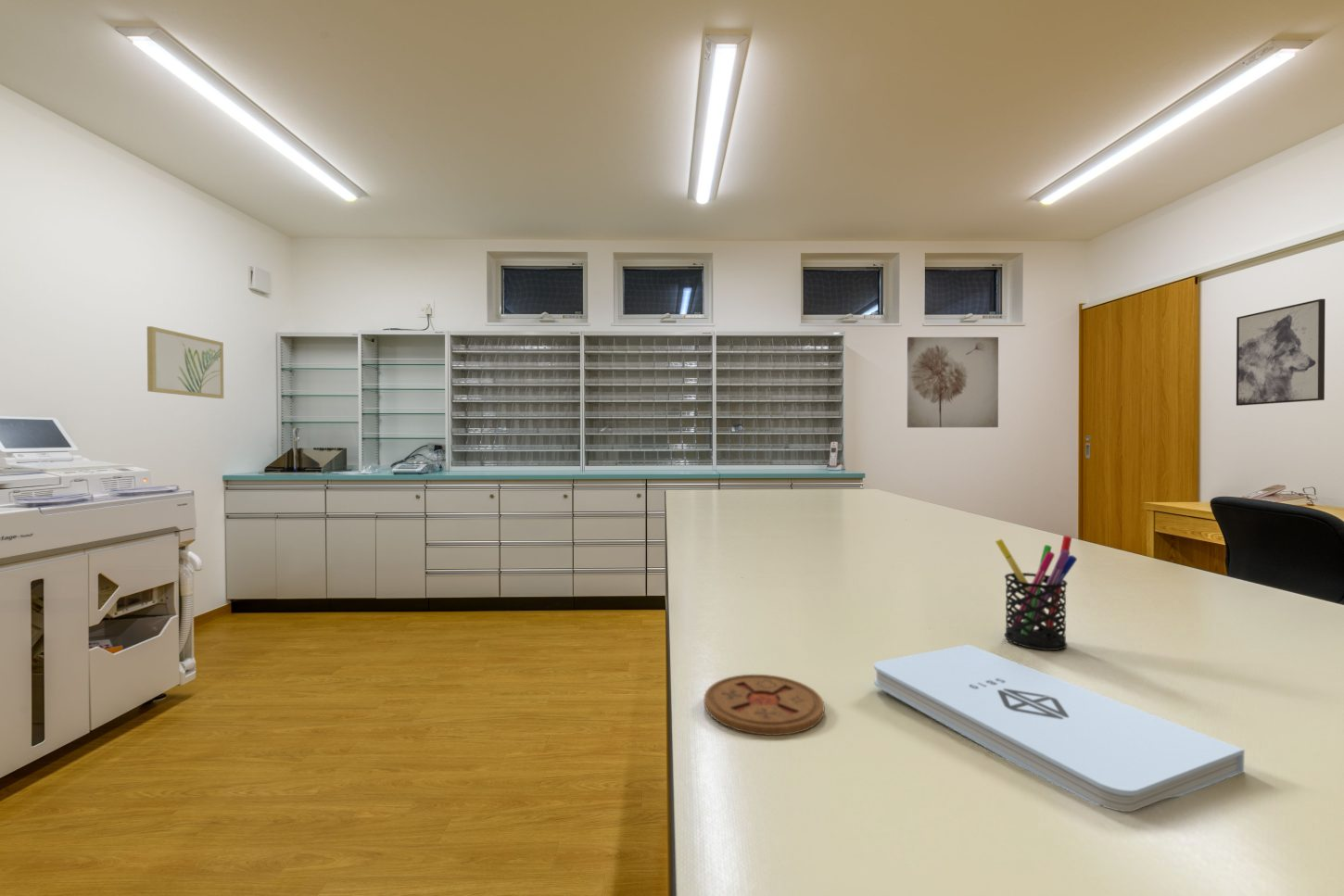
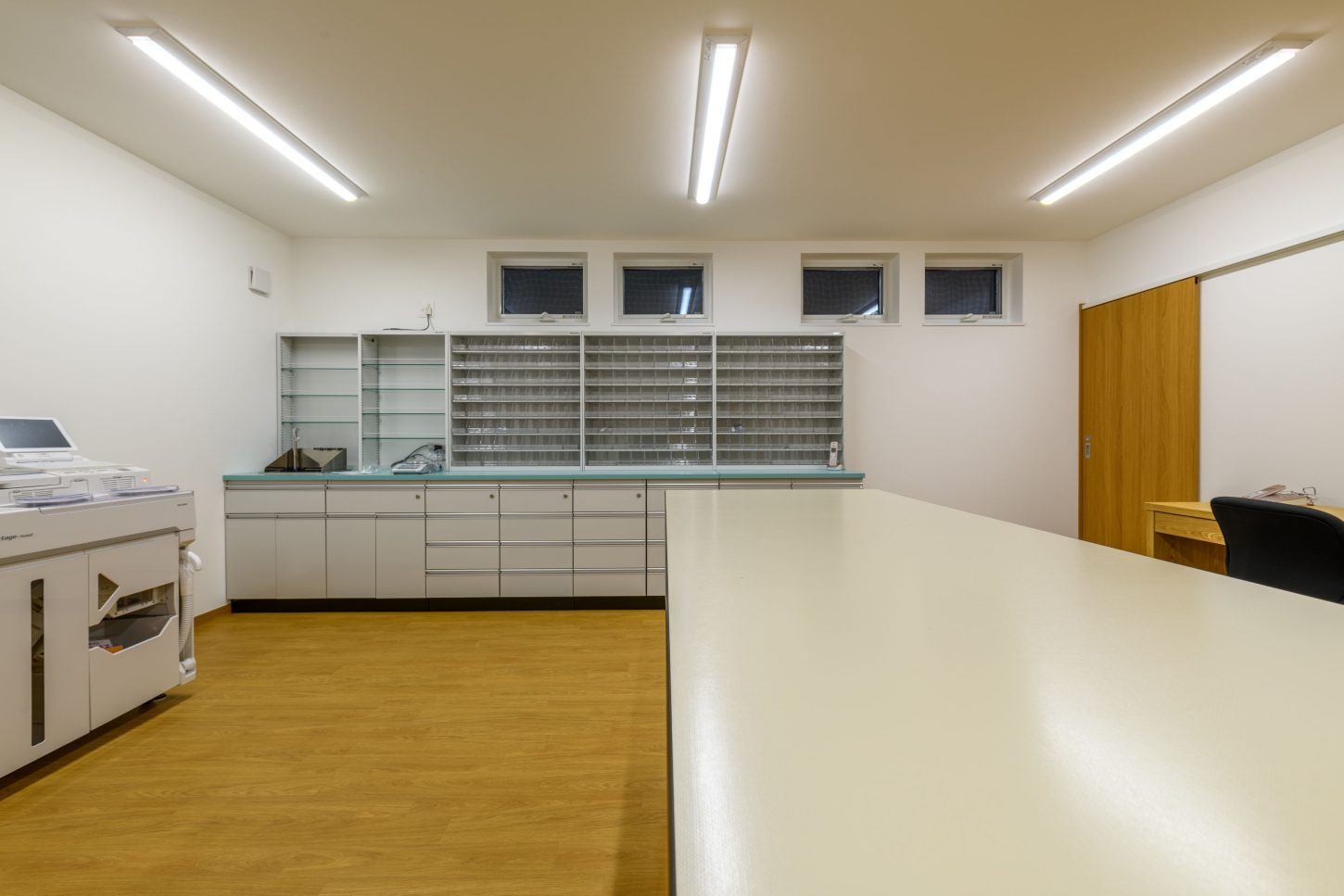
- wall art (1277, 356)
- notepad (1024, 710)
- coaster (763, 701)
- wall art (952, 382)
- wall art (188, 365)
- pen holder (1040, 586)
